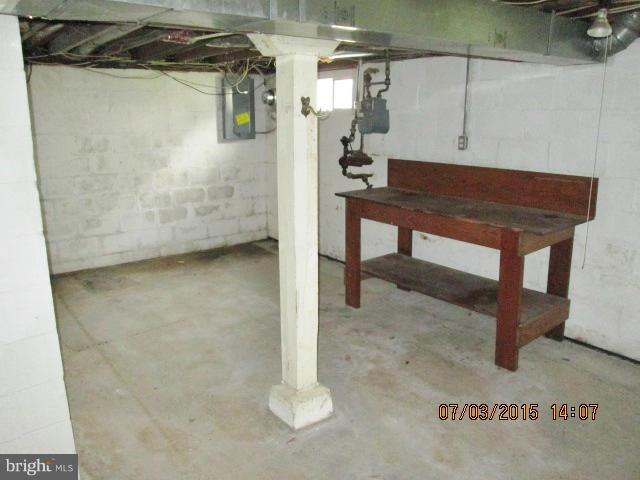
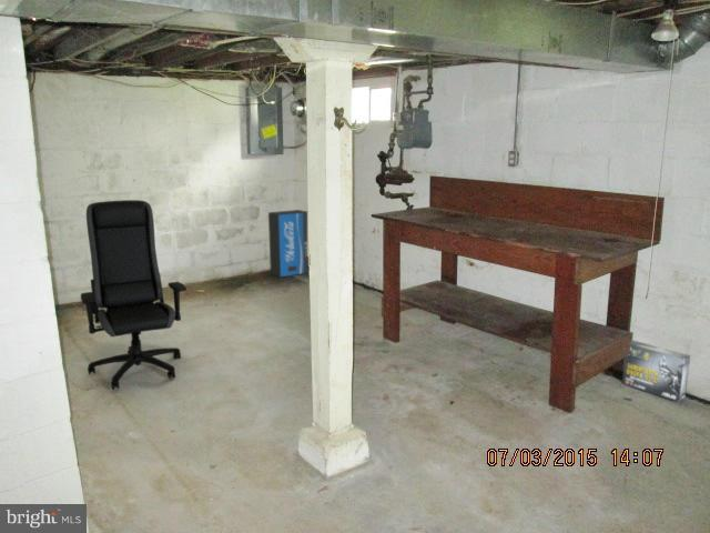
+ office chair (131, 290)
+ air purifier (290, 242)
+ box (655, 370)
